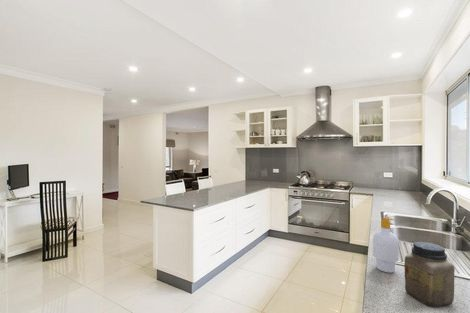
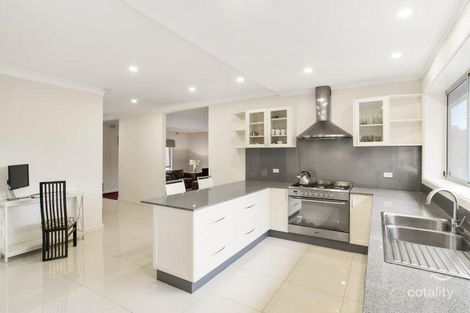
- soap bottle (385, 243)
- jar (428, 271)
